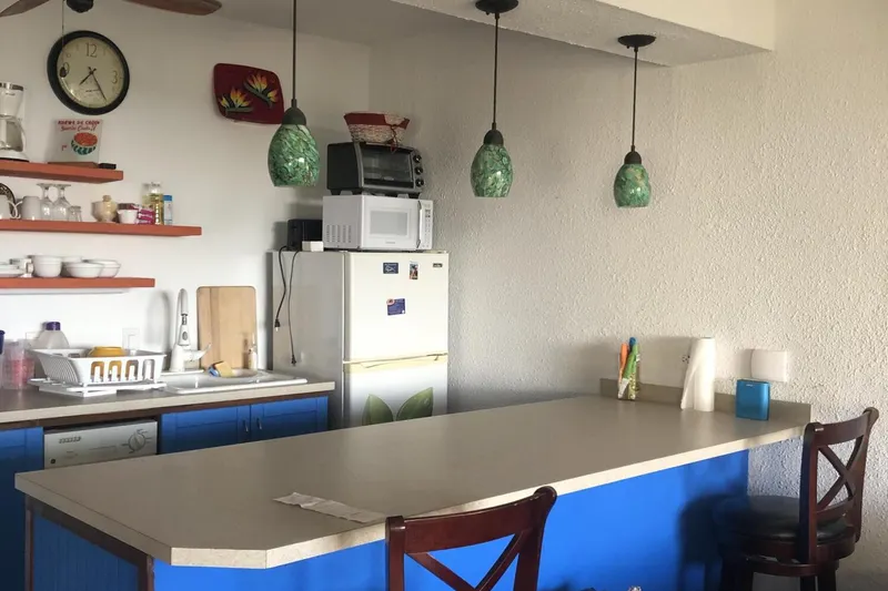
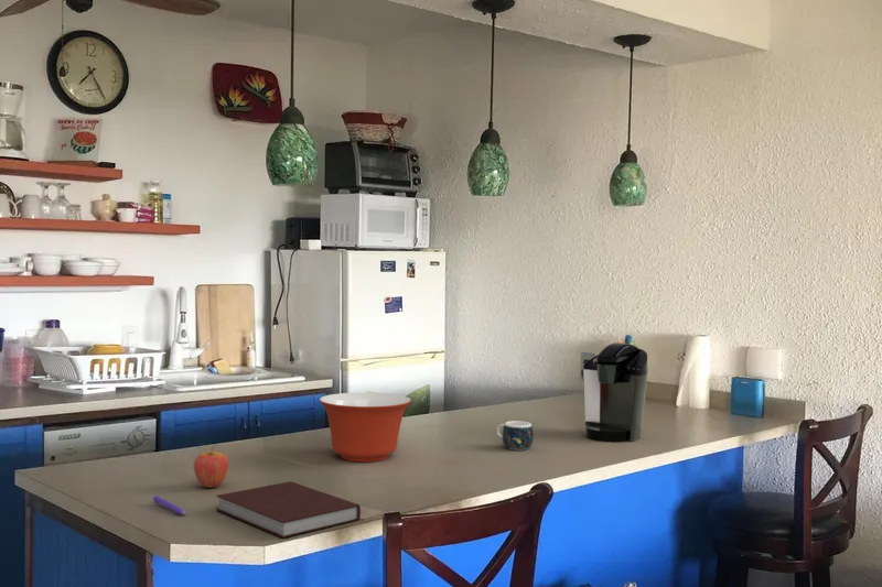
+ coffee maker (601, 387)
+ fruit (211, 465)
+ mixing bowl (365, 427)
+ notebook (287, 507)
+ mug (513, 434)
+ pen (169, 504)
